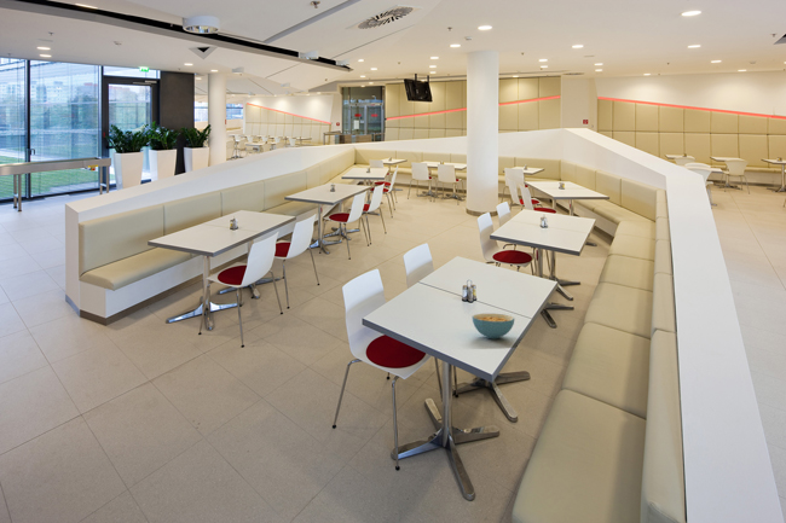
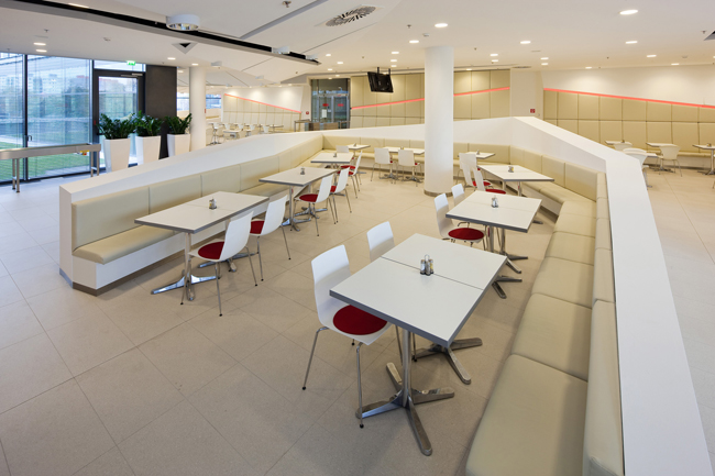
- cereal bowl (492, 326)
